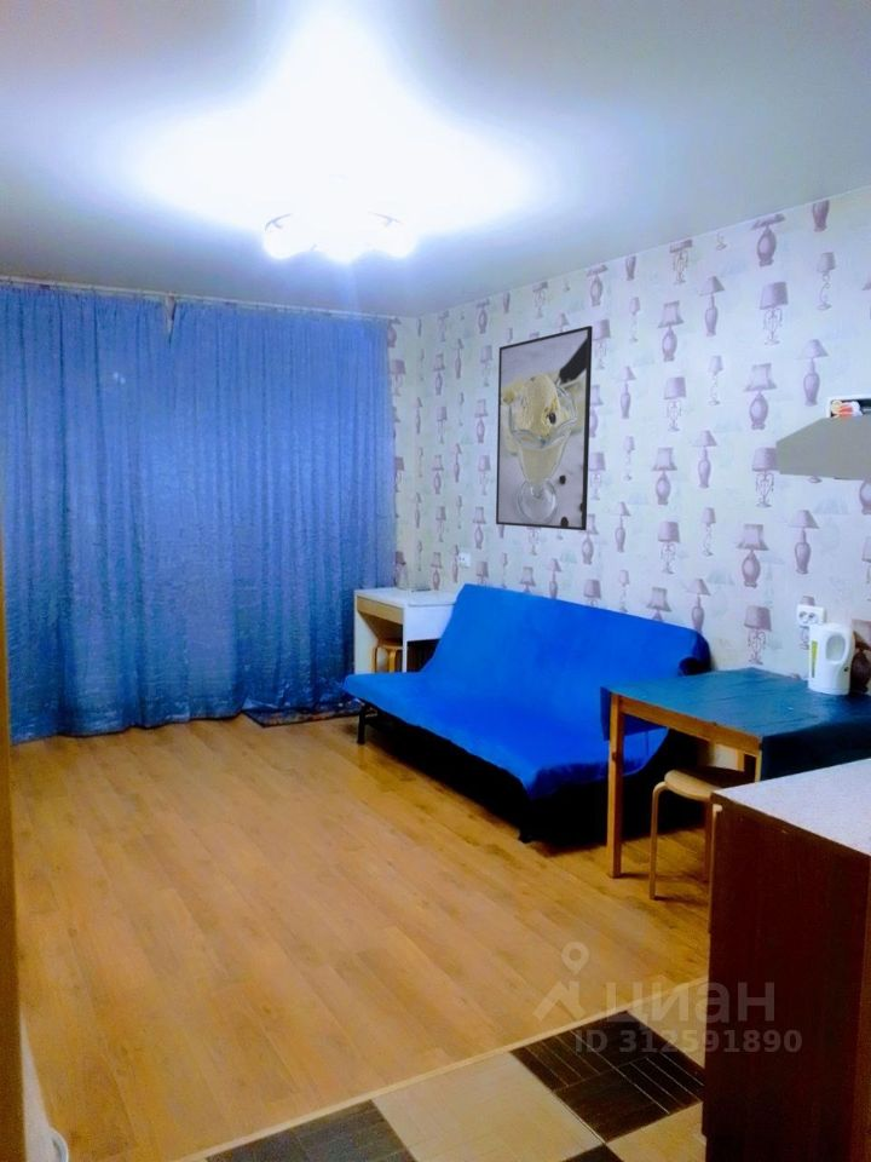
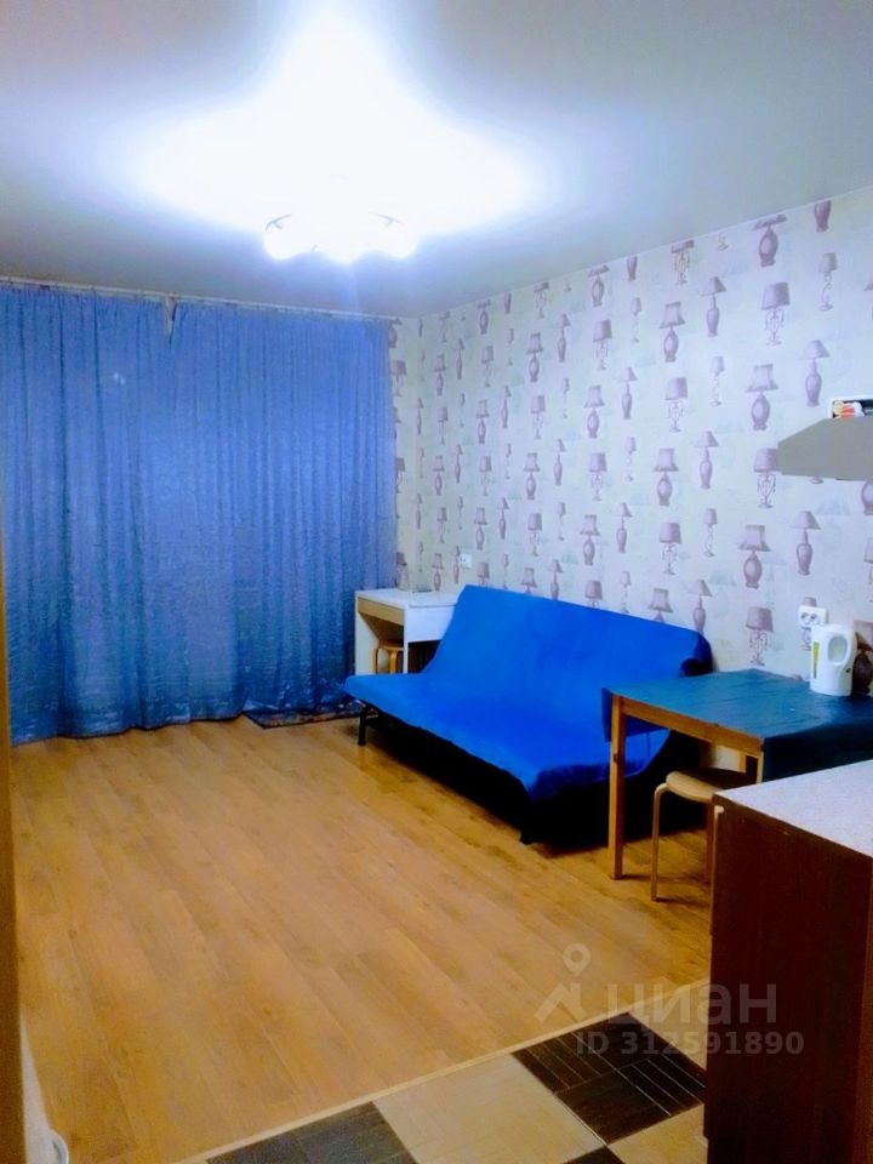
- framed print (540, 433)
